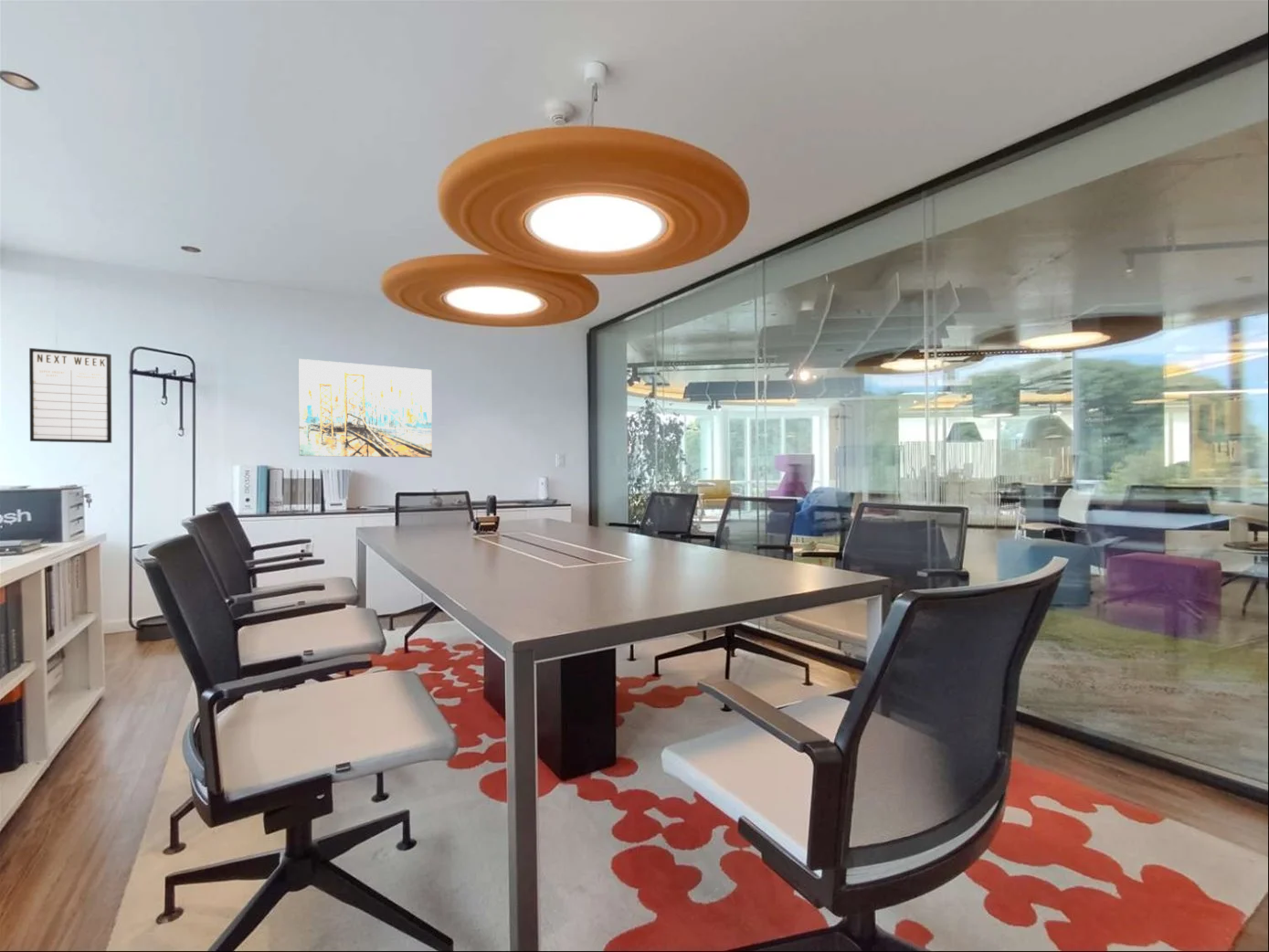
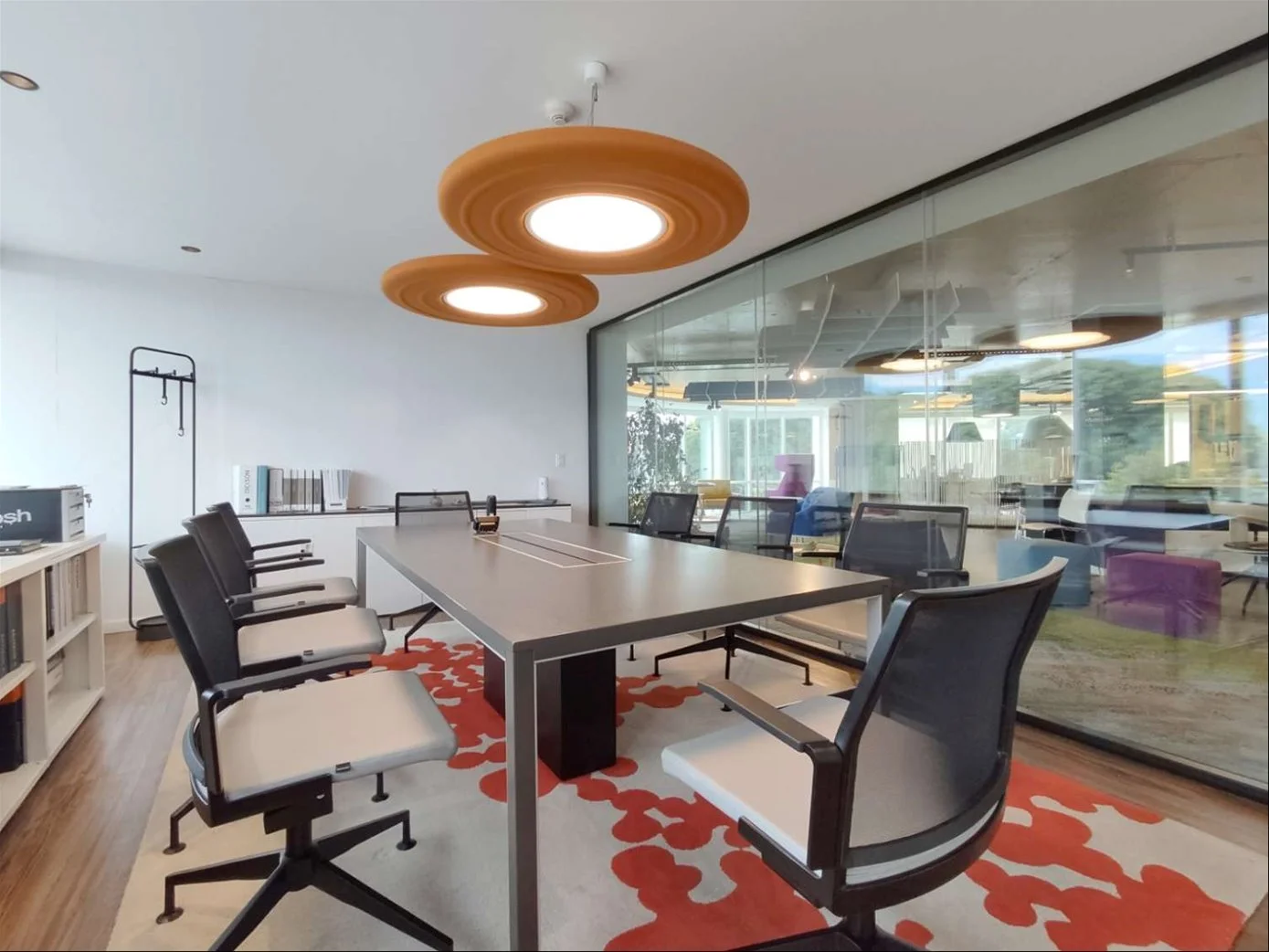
- writing board (71, 397)
- wall art (368, 410)
